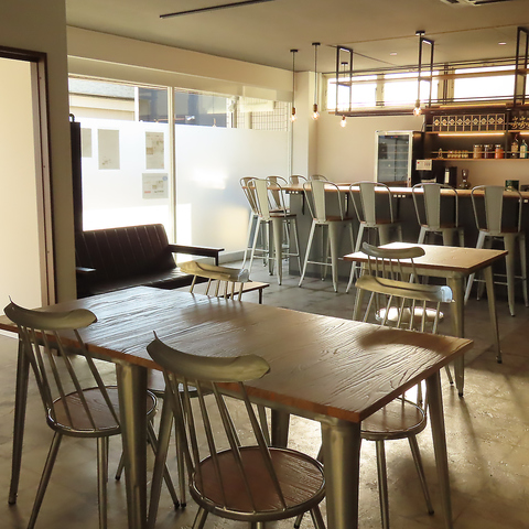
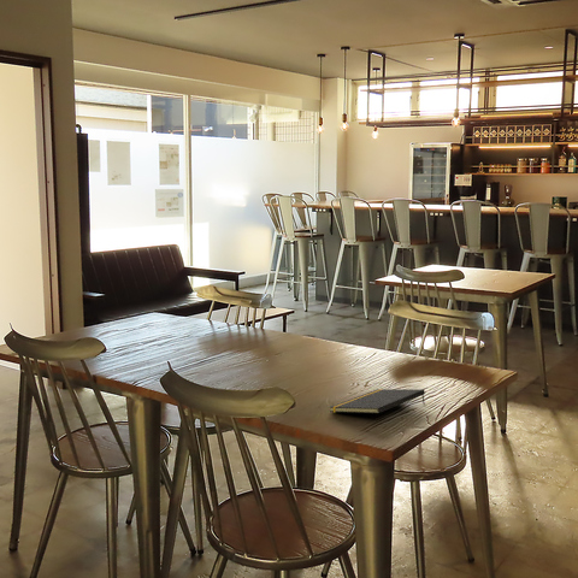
+ notepad (377, 400)
